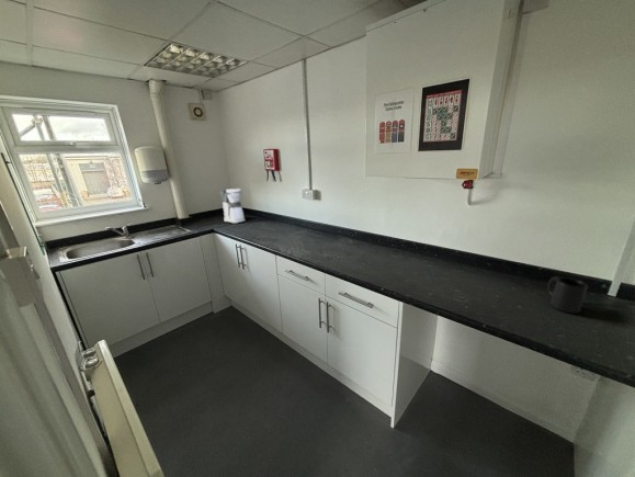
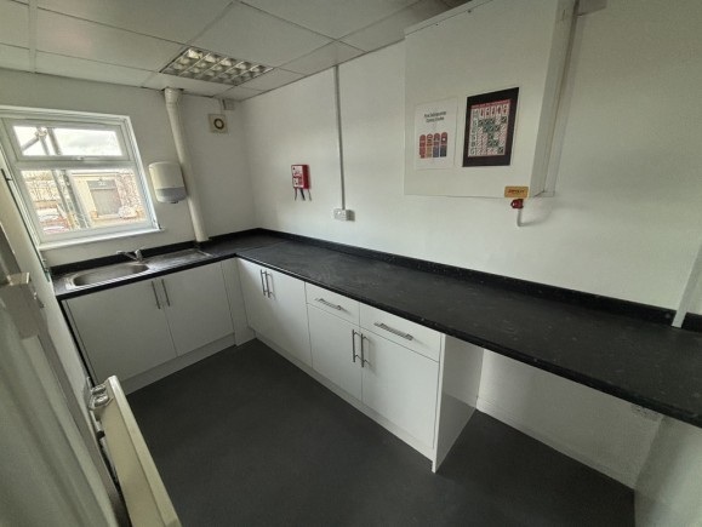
- coffee maker (230, 205)
- mug (564, 293)
